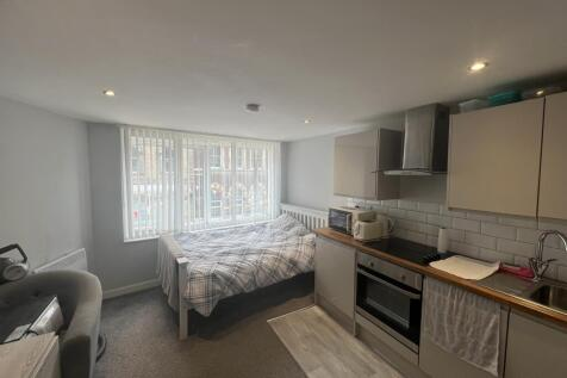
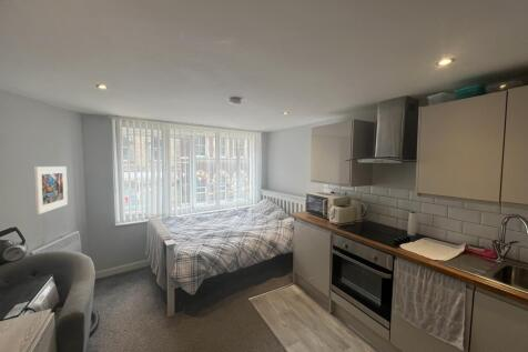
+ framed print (52, 188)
